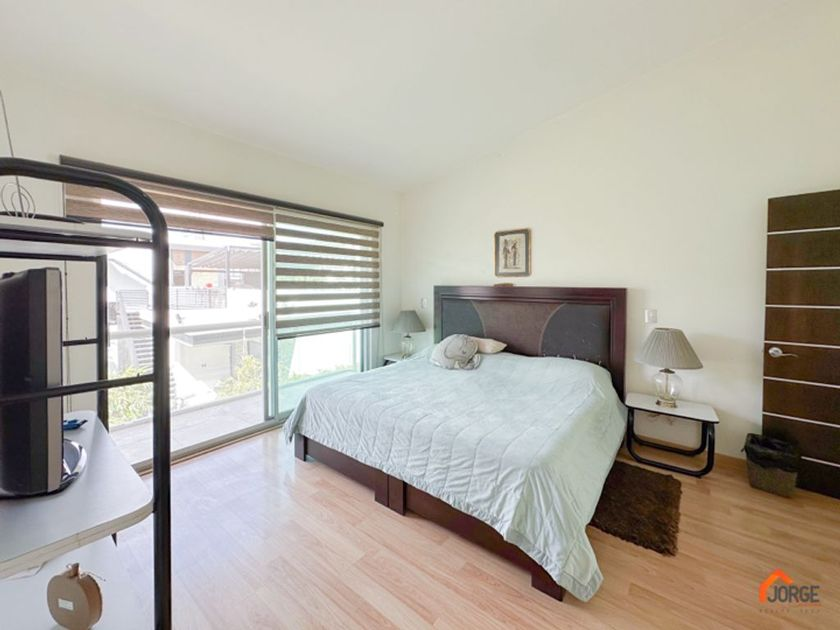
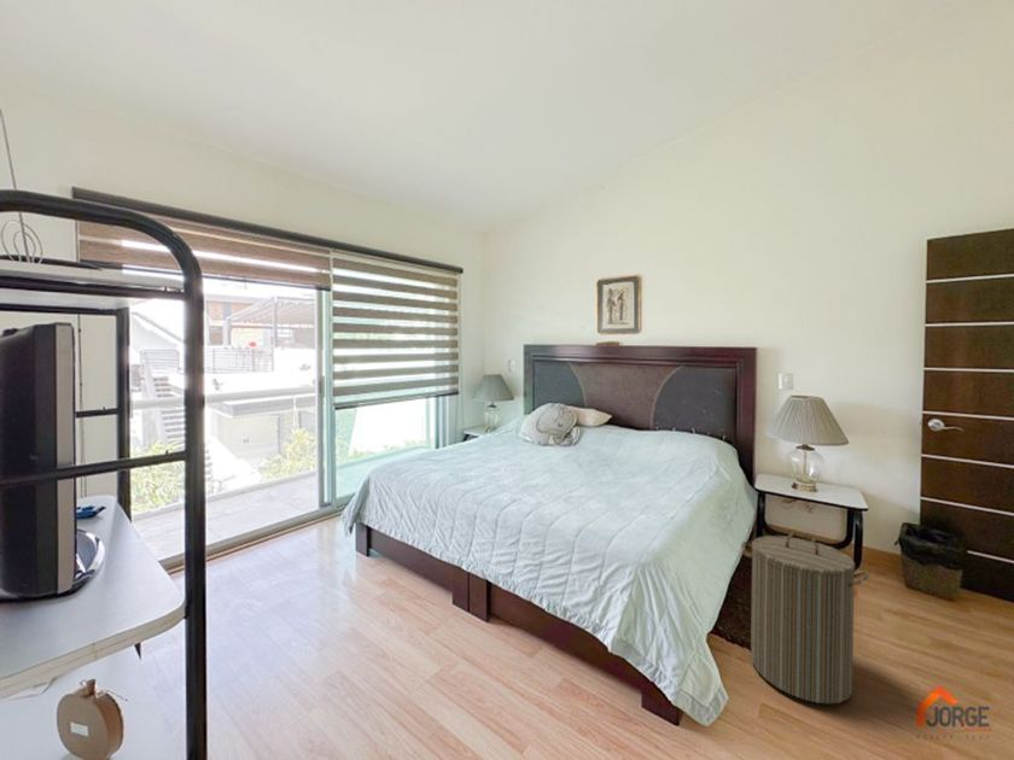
+ laundry hamper (799, 602)
